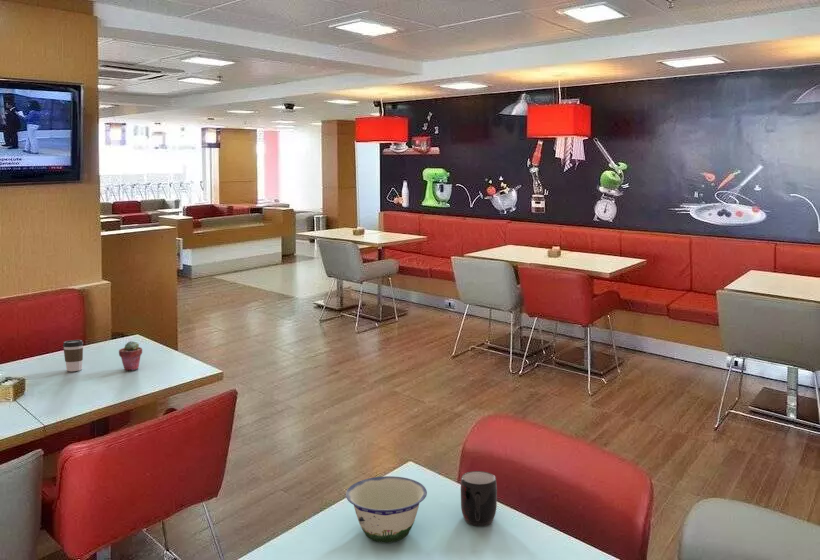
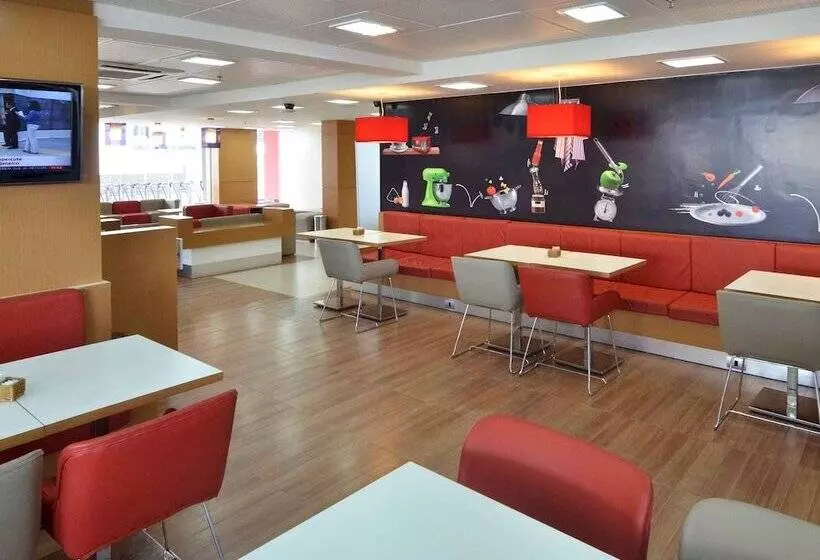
- mug (478, 501)
- coffee cup (73, 355)
- bowl (386, 512)
- potted succulent (130, 354)
